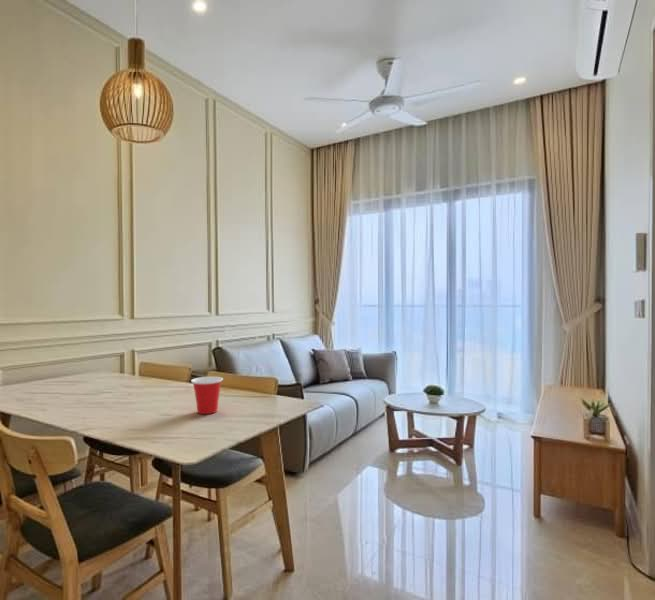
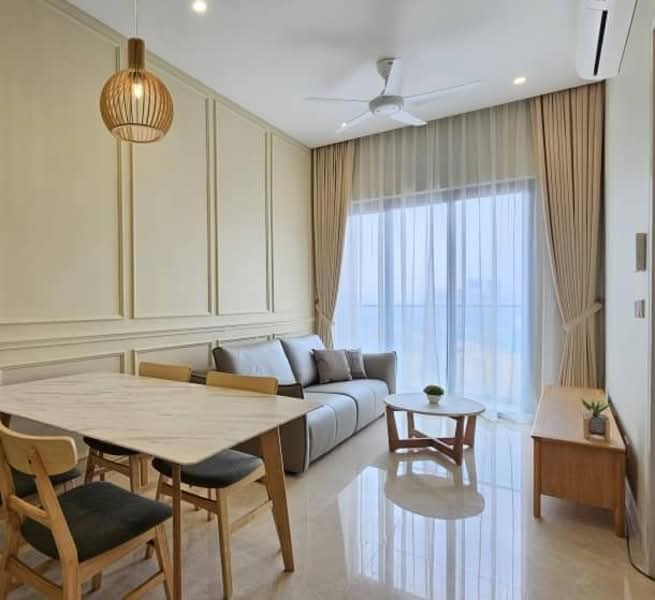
- cup (207, 395)
